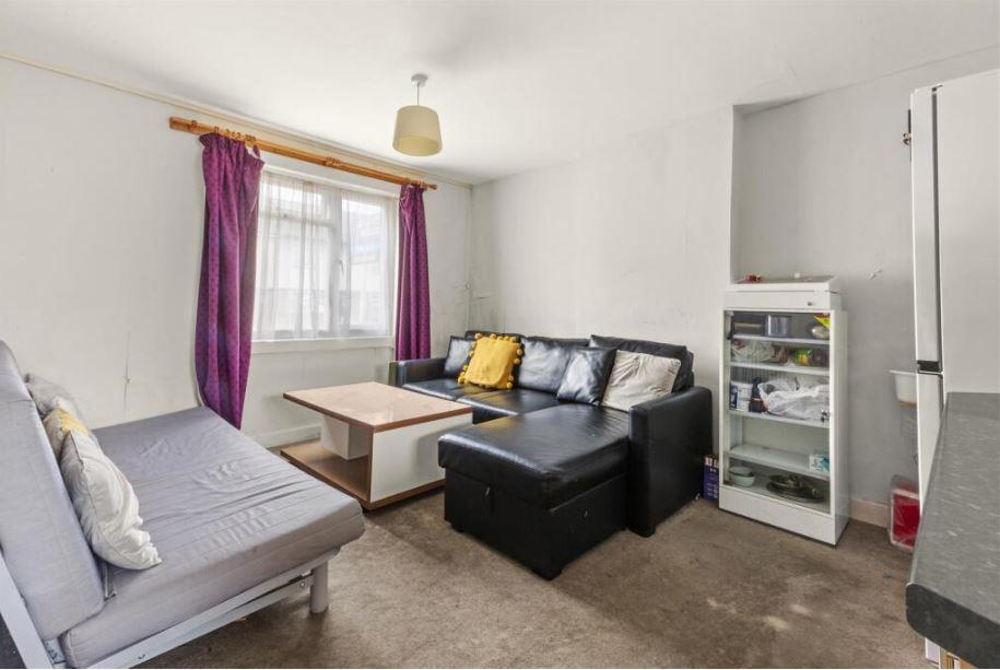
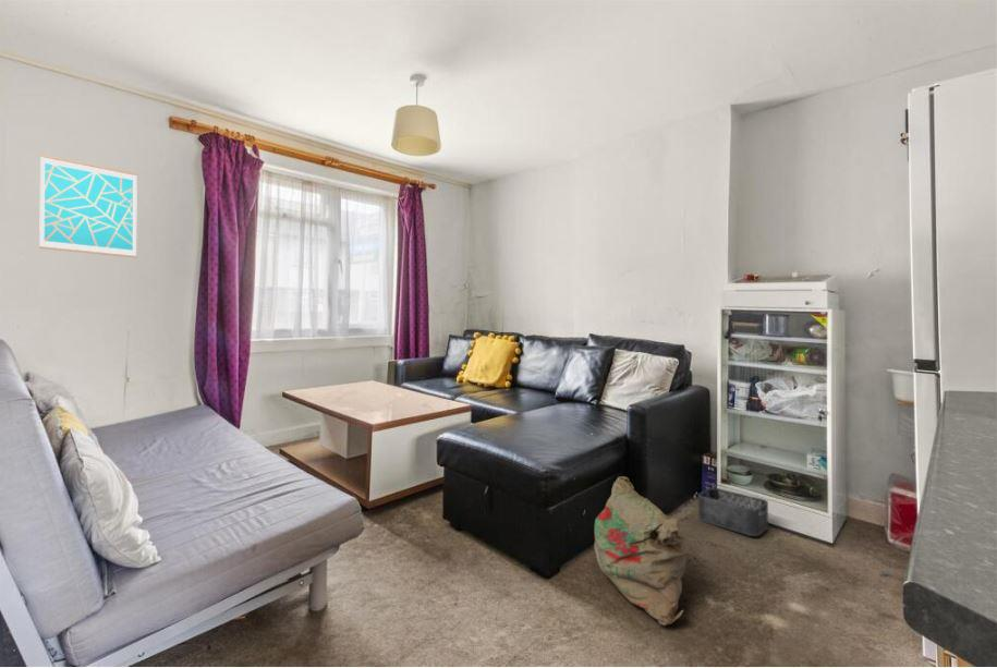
+ wall art (90, 208)
+ storage bin (732, 510)
+ bag (639, 537)
